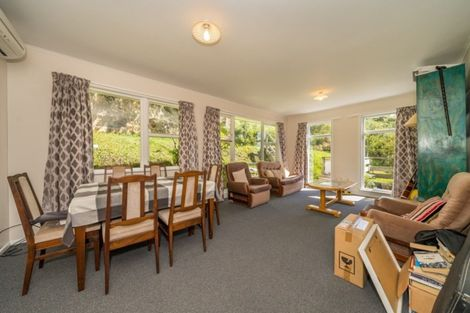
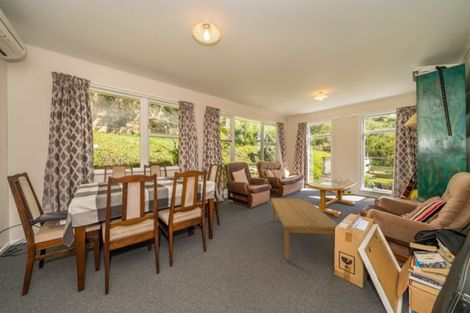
+ coffee table (297, 223)
